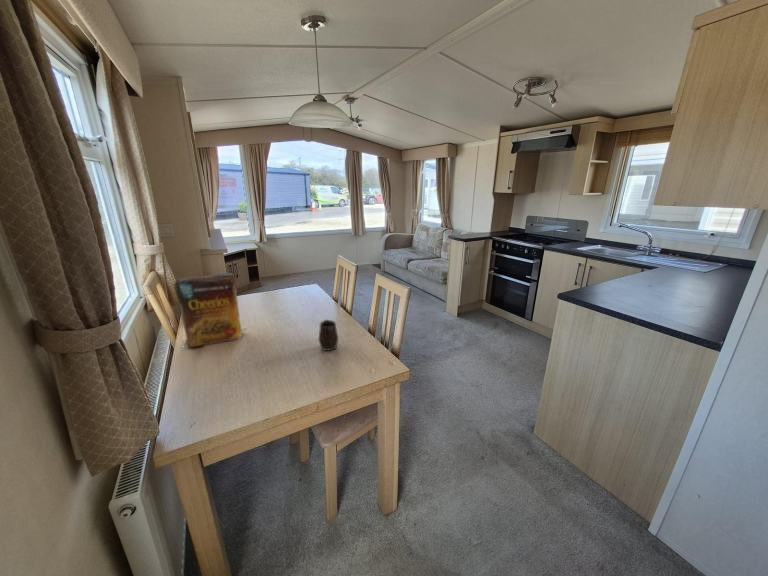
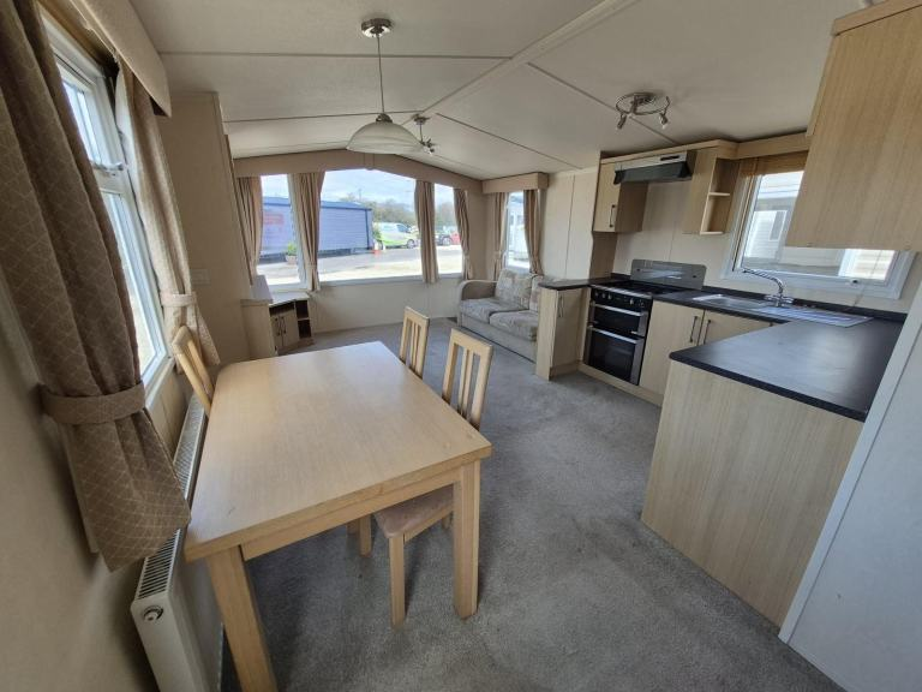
- cereal box (210, 307)
- mug (328, 336)
